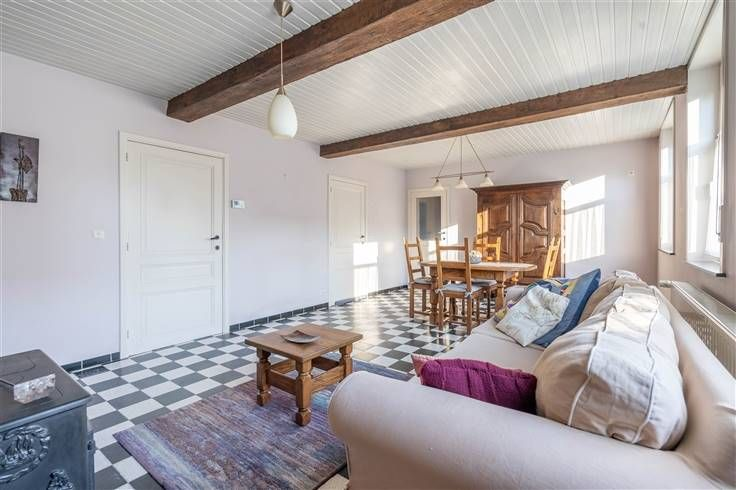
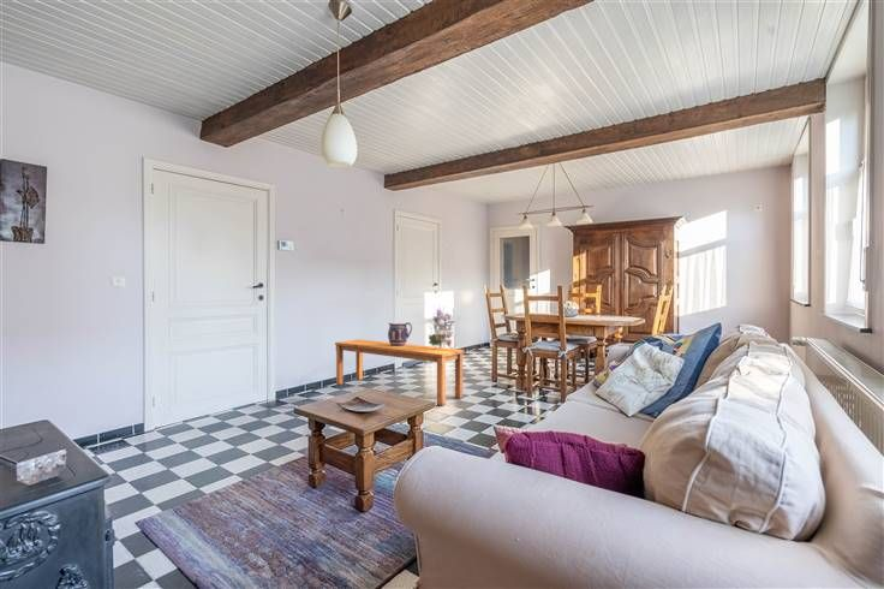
+ bouquet (437, 325)
+ bench (395, 356)
+ pitcher (398, 333)
